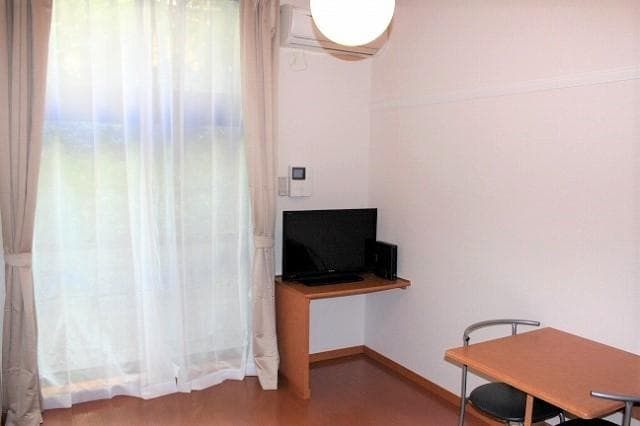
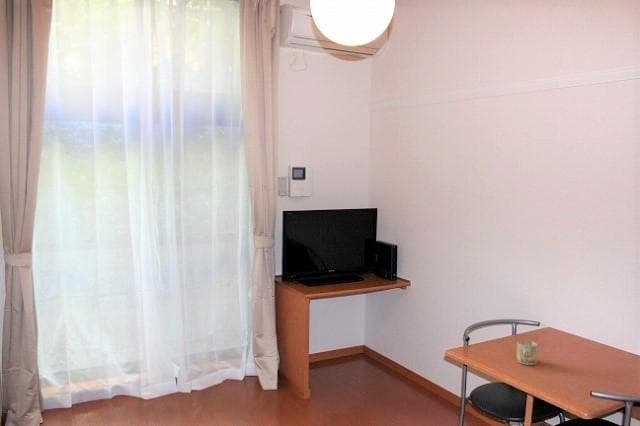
+ mug (526, 353)
